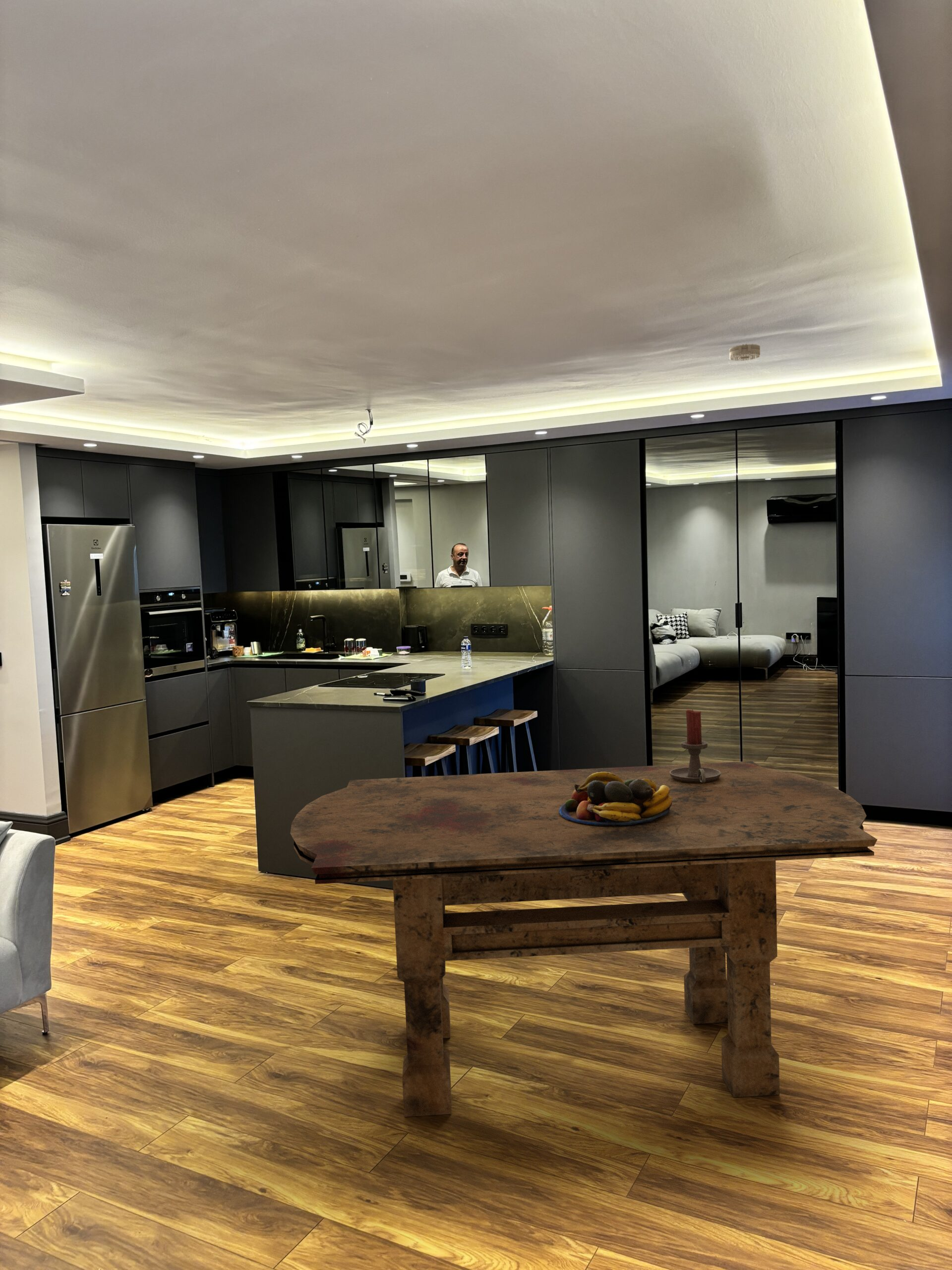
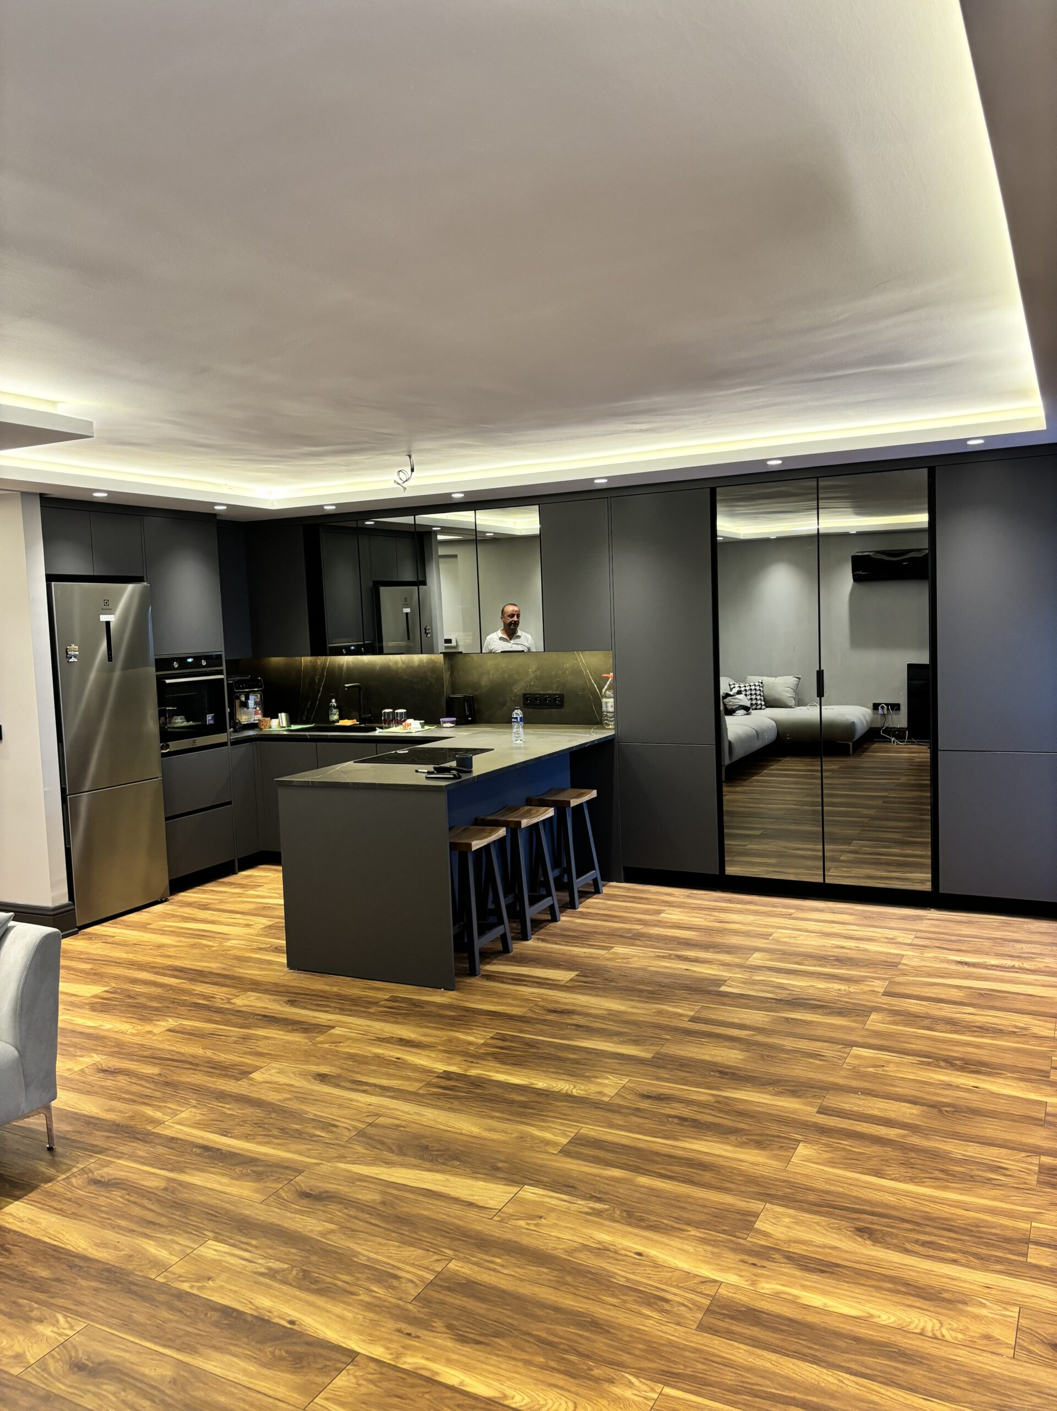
- fruit bowl (612, 791)
- candle holder (696, 745)
- smoke detector (744, 352)
- dining table (575, 932)
